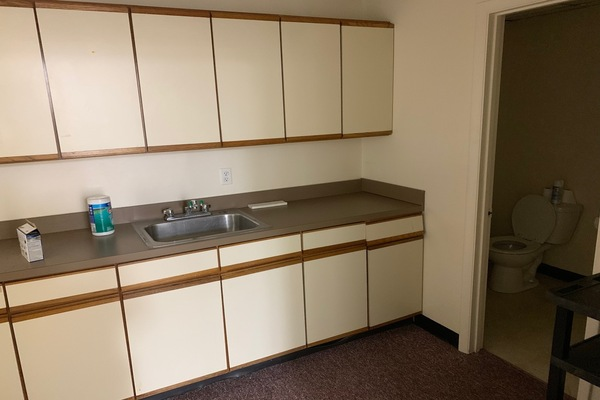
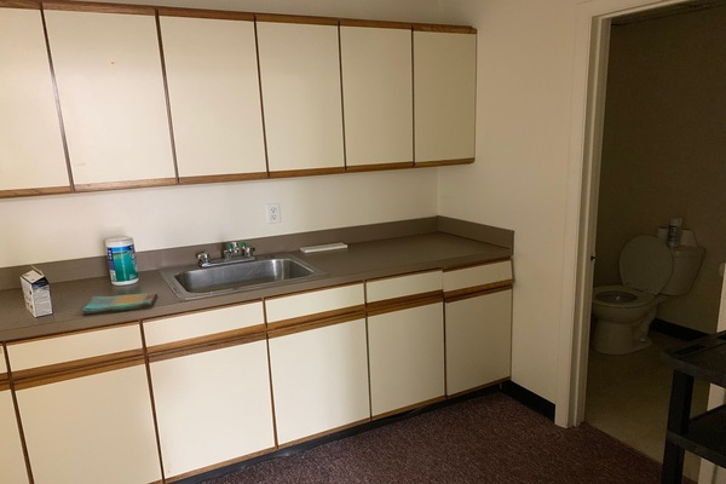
+ dish towel (121, 301)
